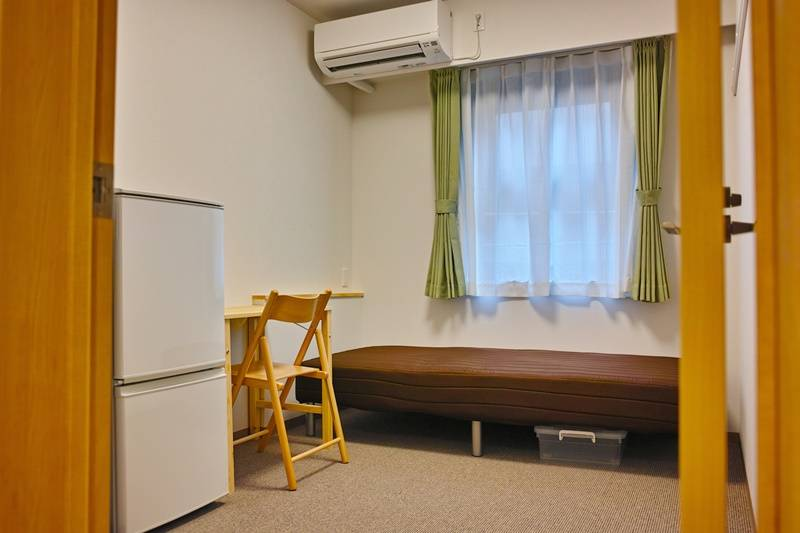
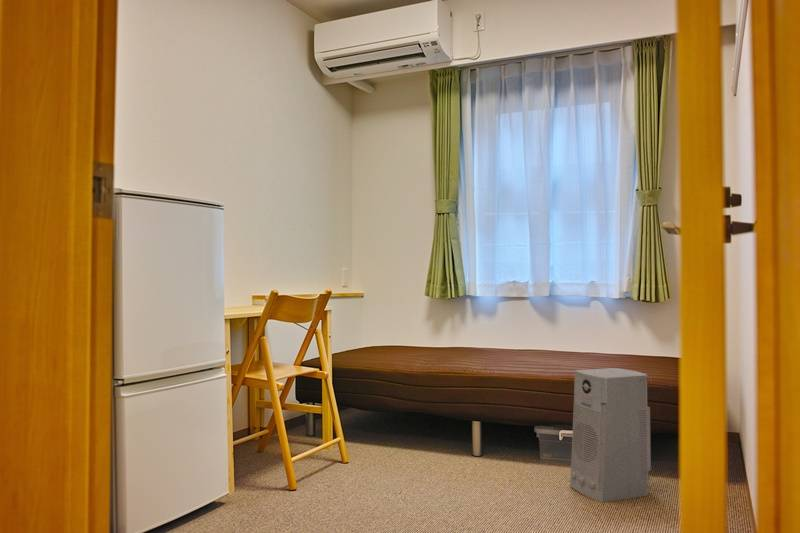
+ air purifier (609, 431)
